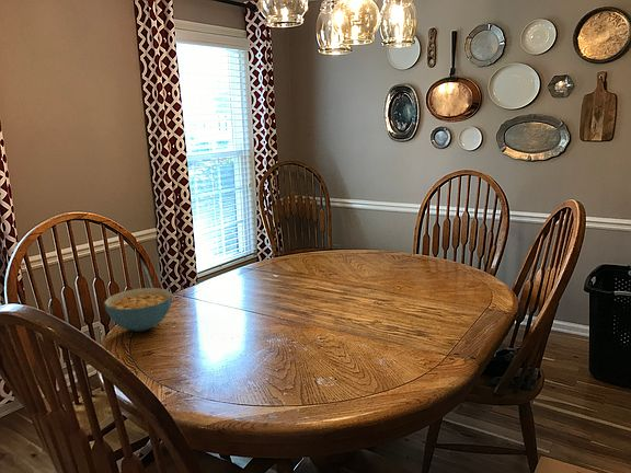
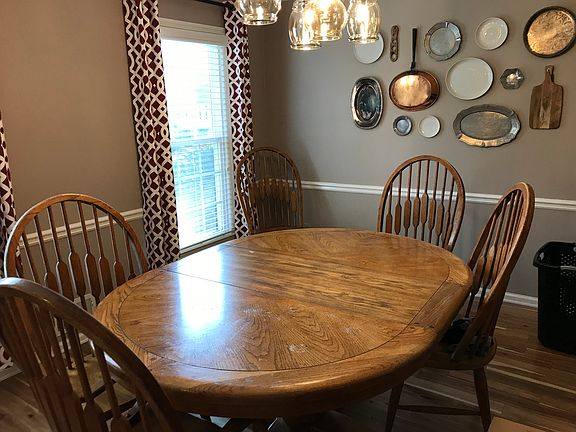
- cereal bowl (140, 312)
